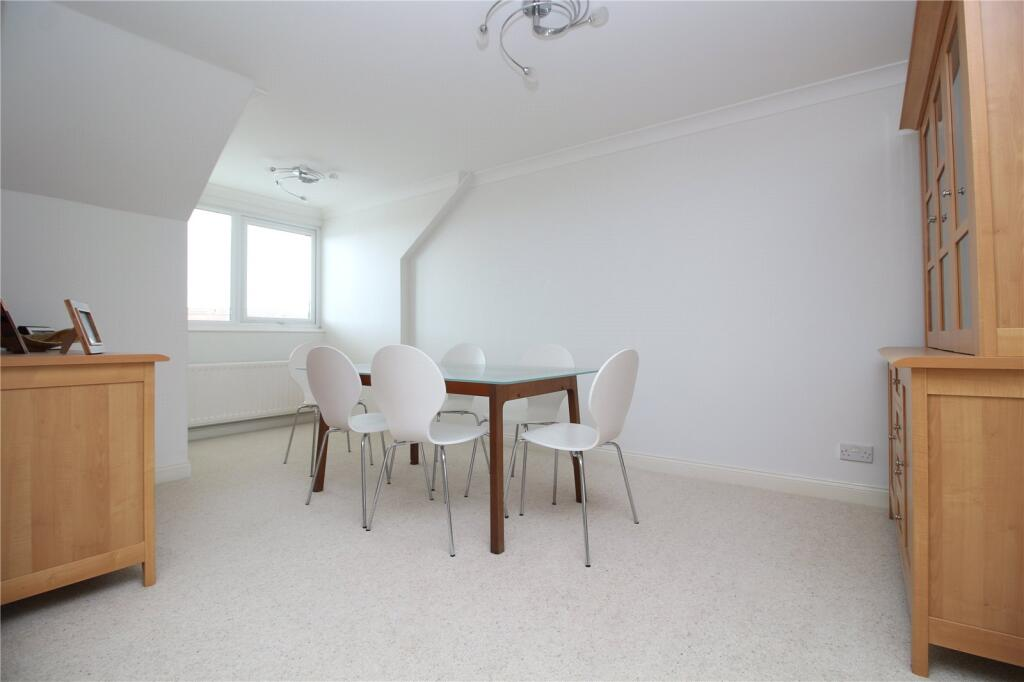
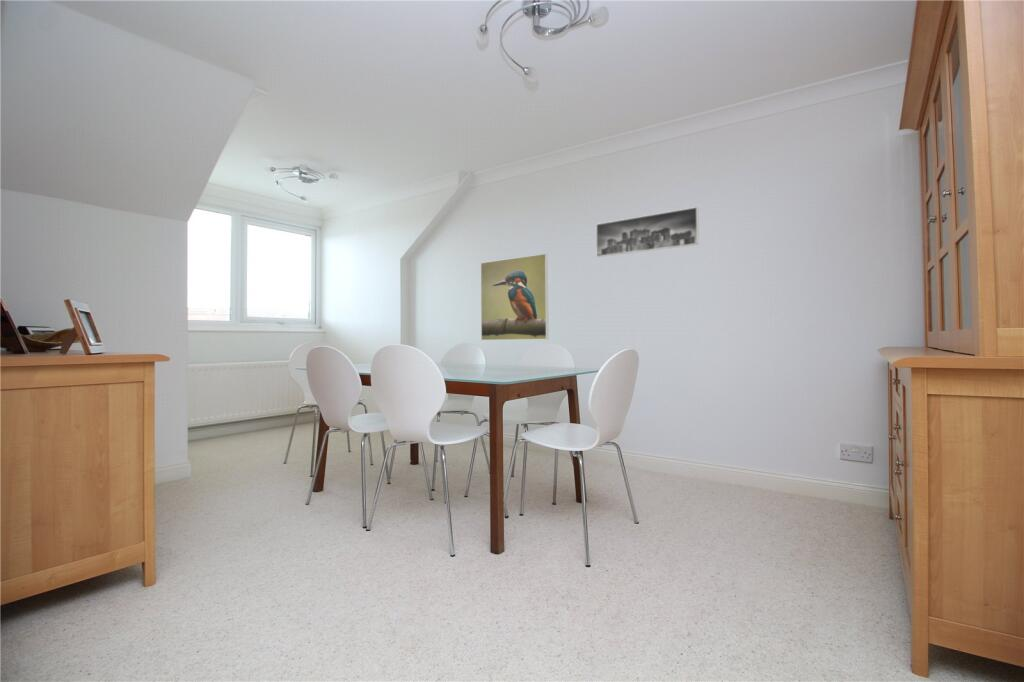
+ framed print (512, 299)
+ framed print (644, 233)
